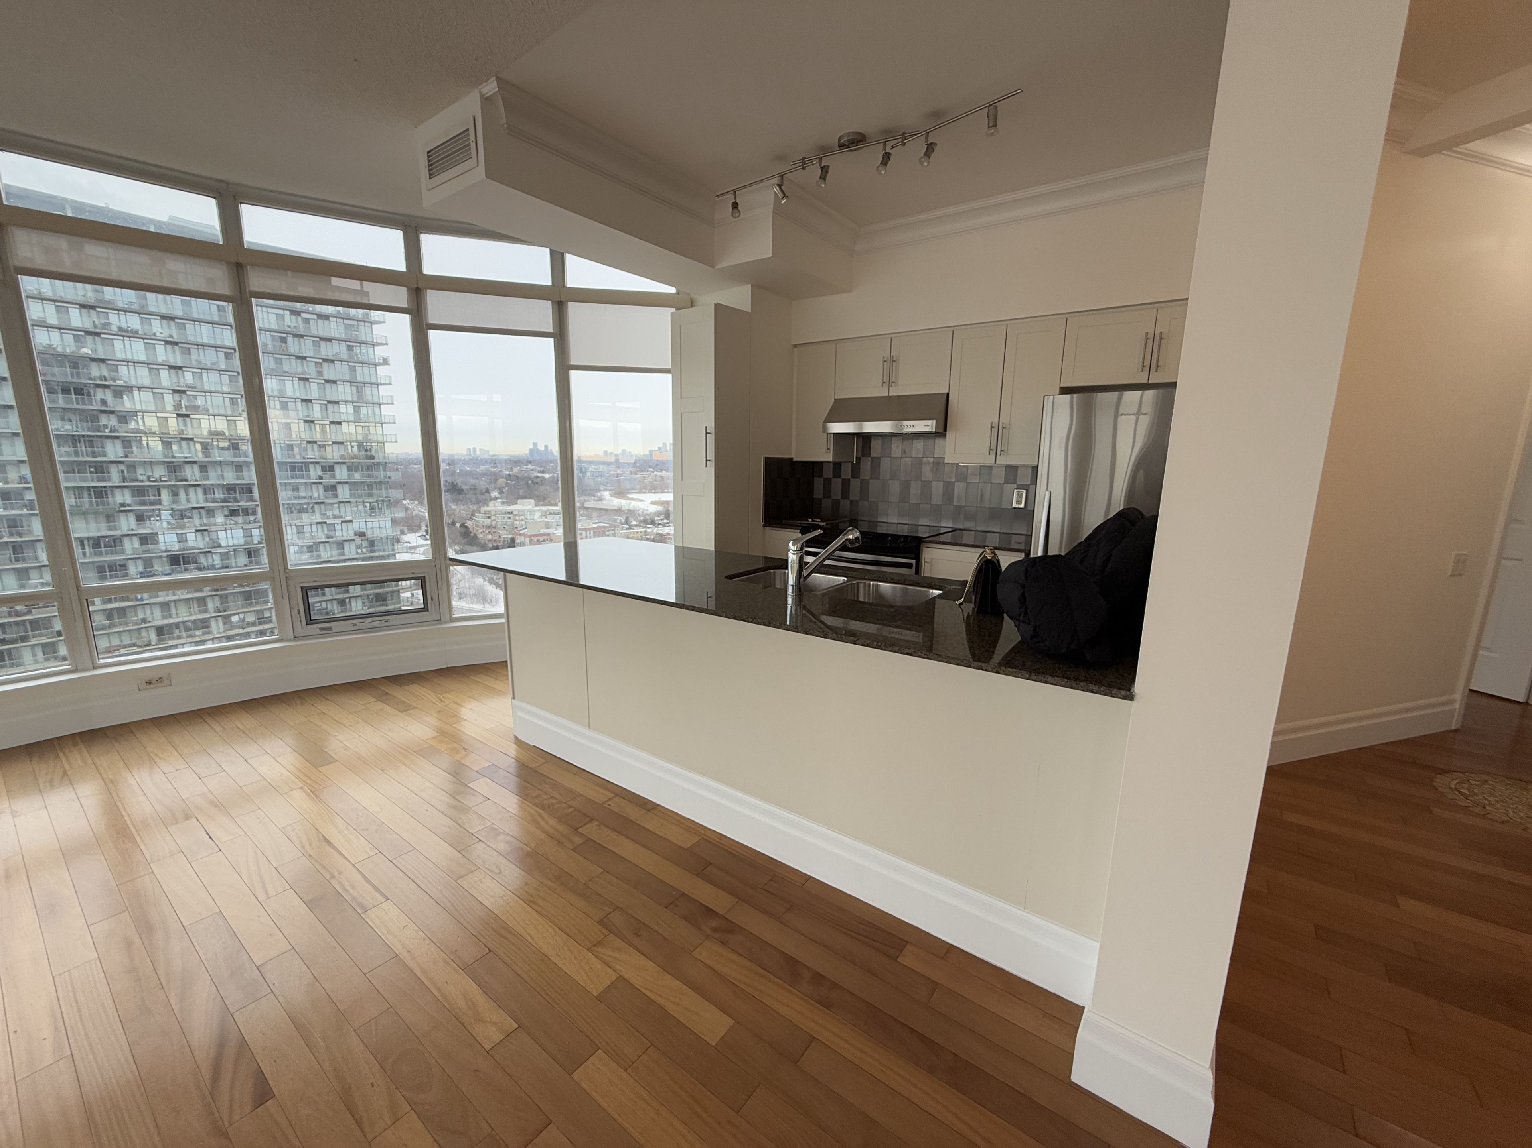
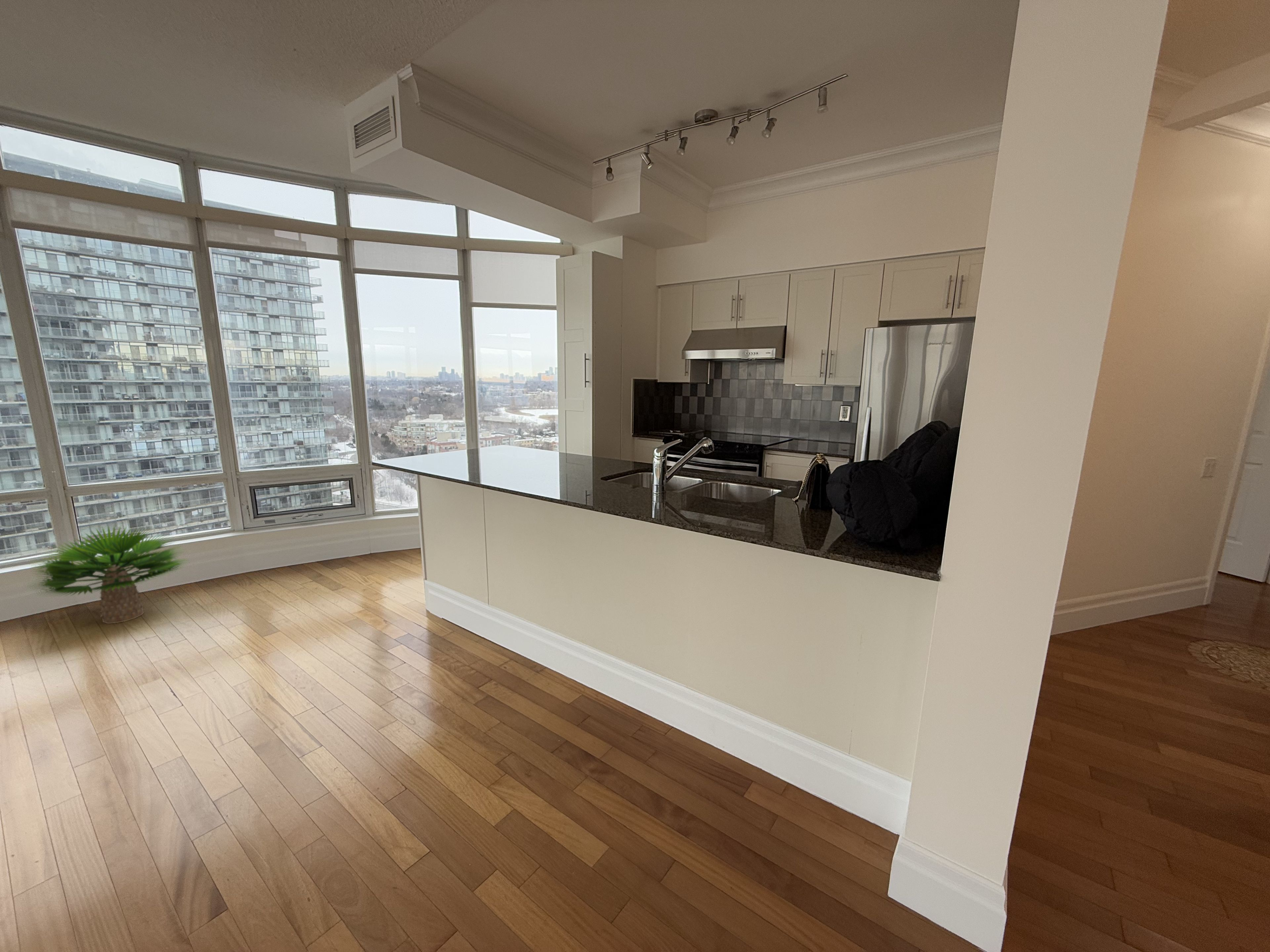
+ potted plant (114, 572)
